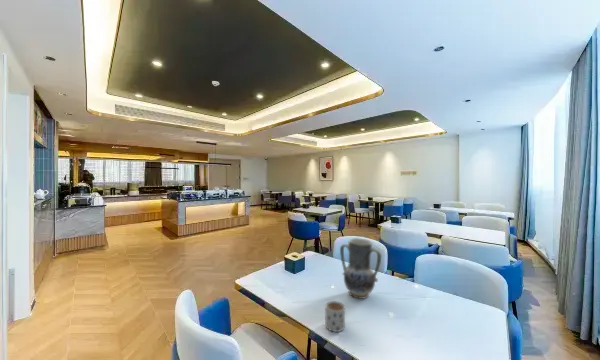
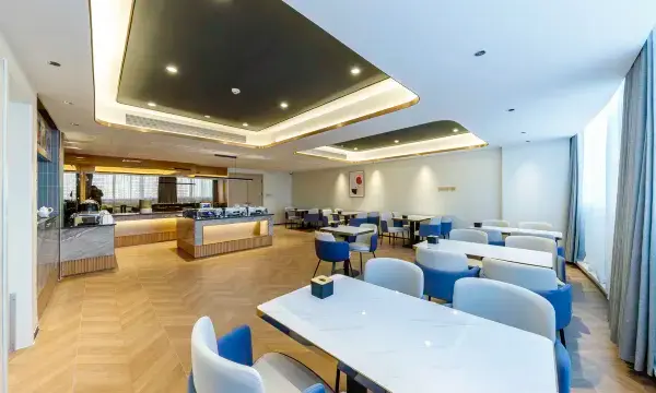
- vase (359, 267)
- mug (336, 314)
